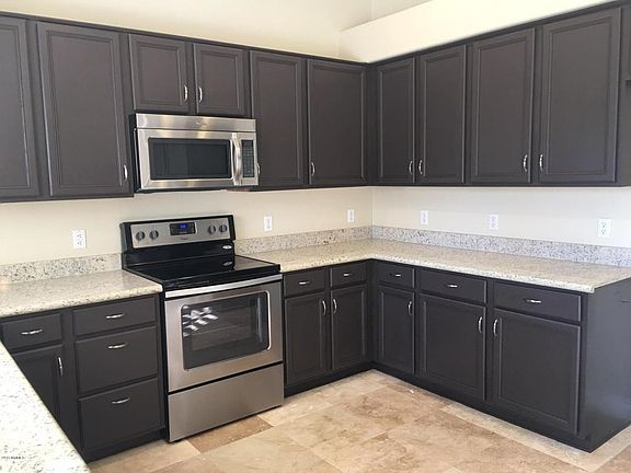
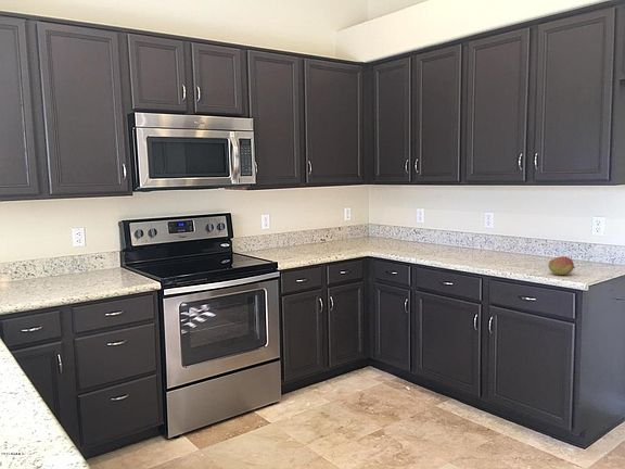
+ fruit (561, 265)
